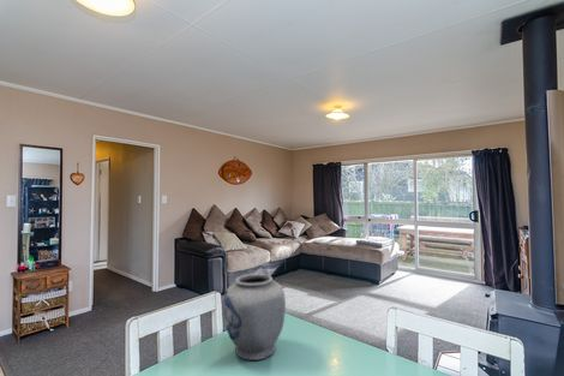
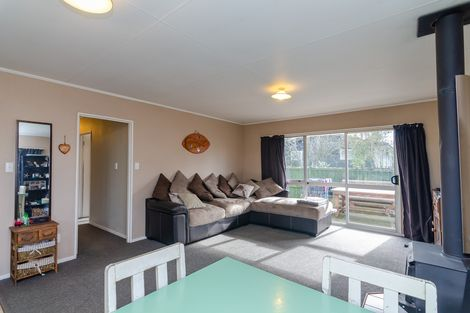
- vase (254, 314)
